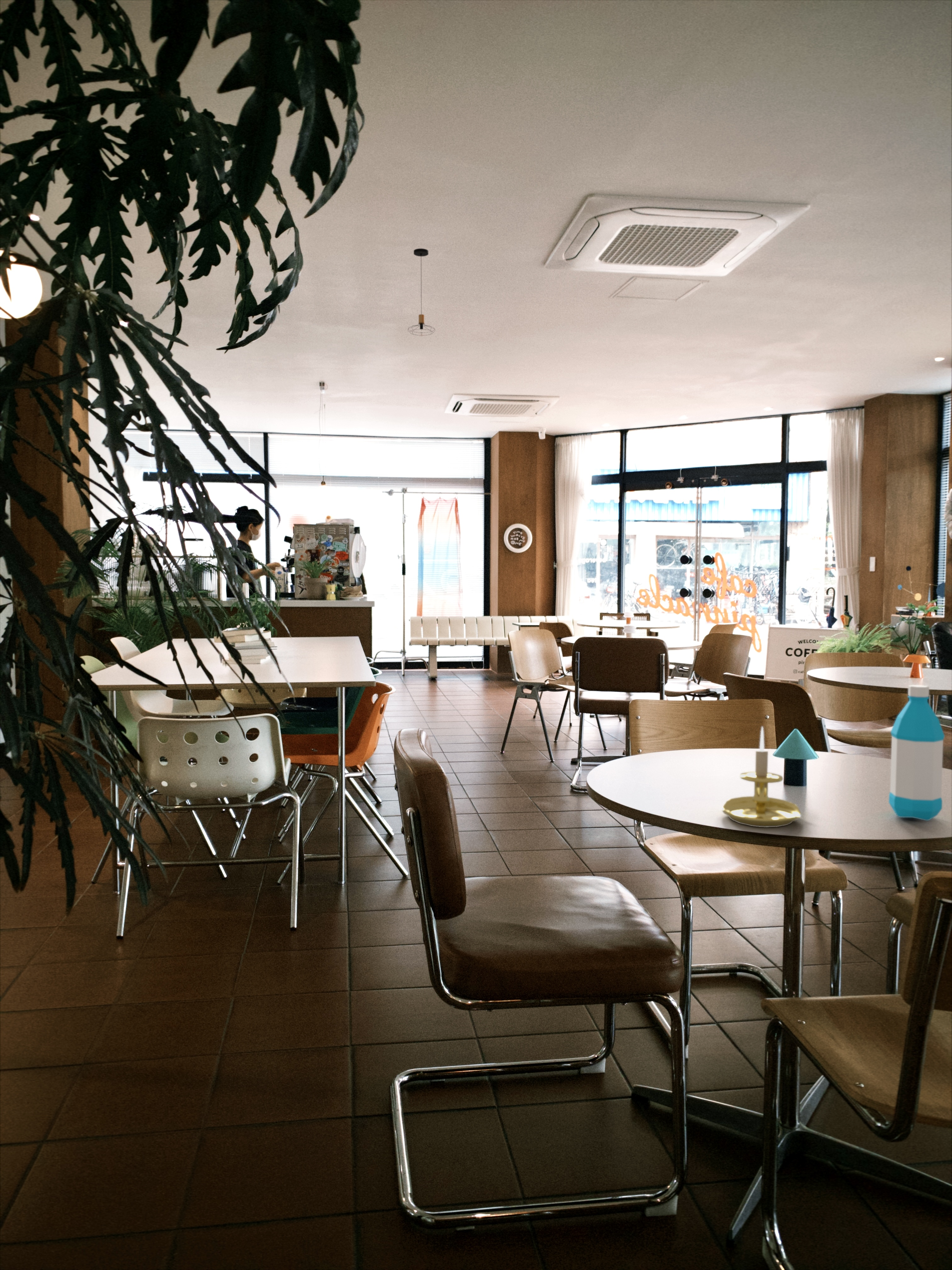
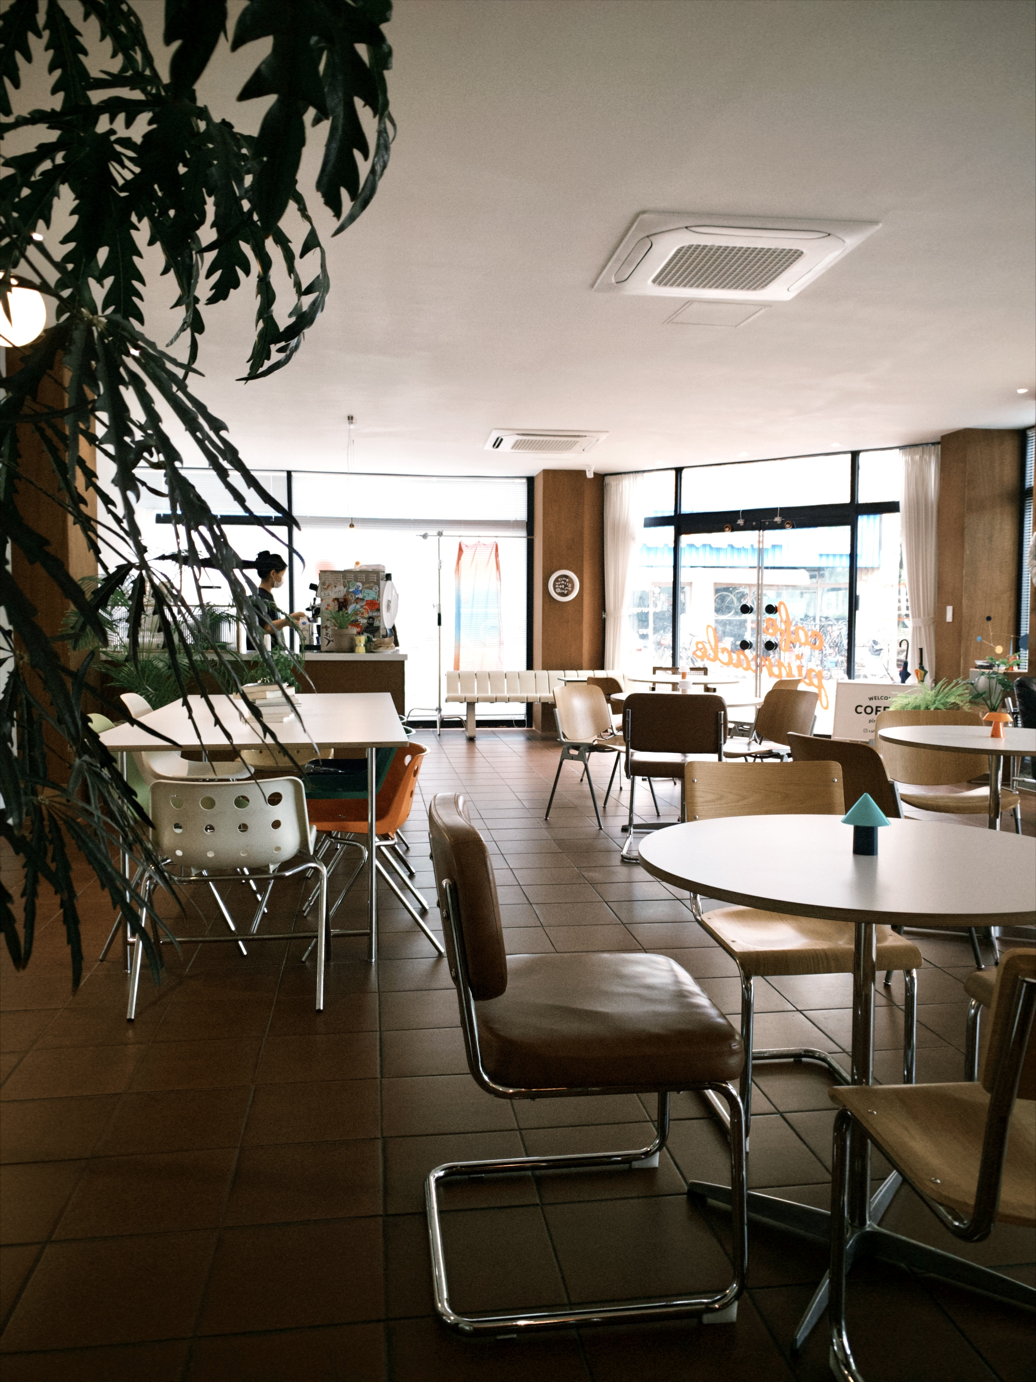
- pendant light (421, 295)
- candle holder (762, 770)
- water bottle (916, 751)
